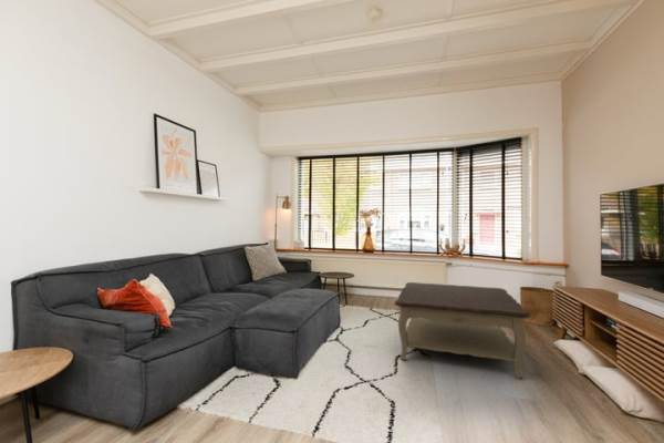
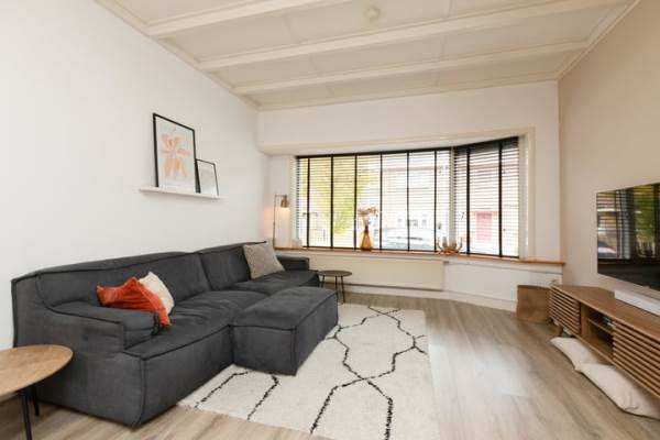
- coffee table (455, 320)
